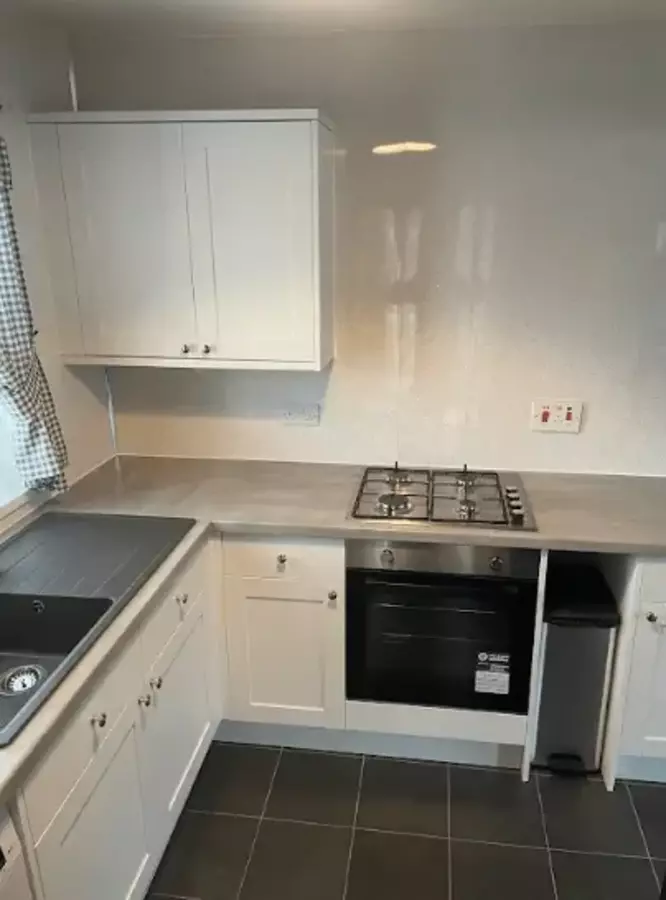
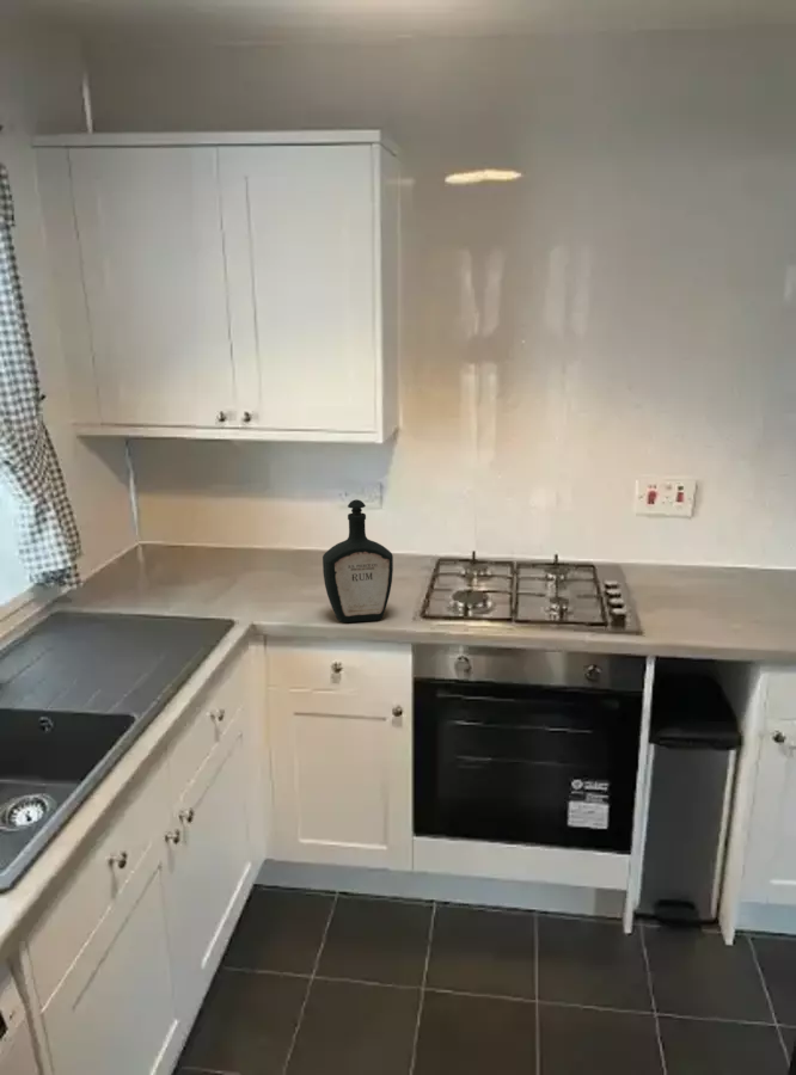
+ bottle (357, 558)
